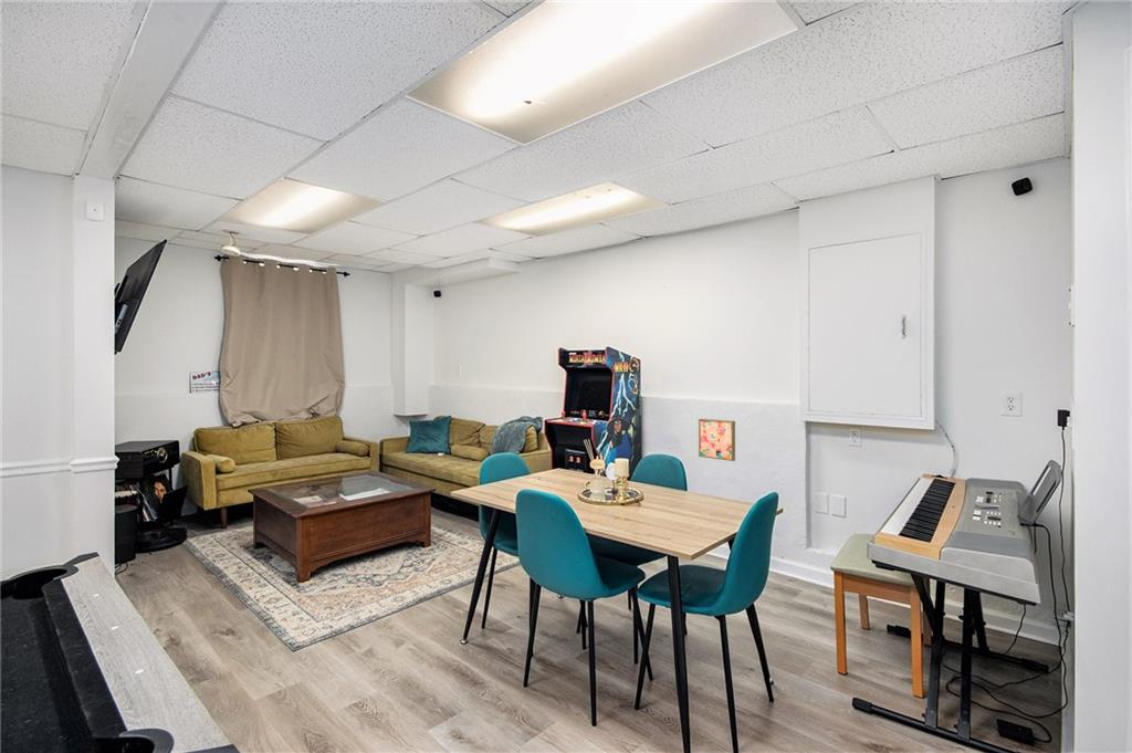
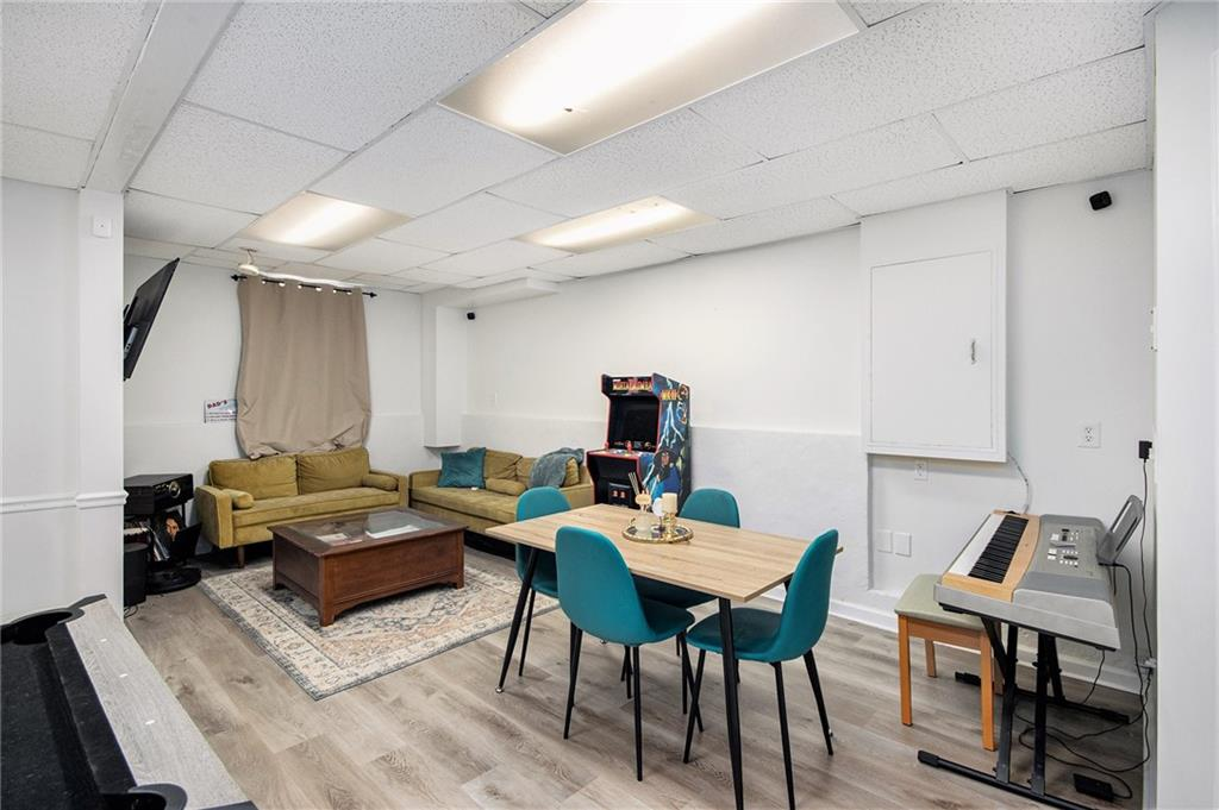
- wall art (716, 439)
